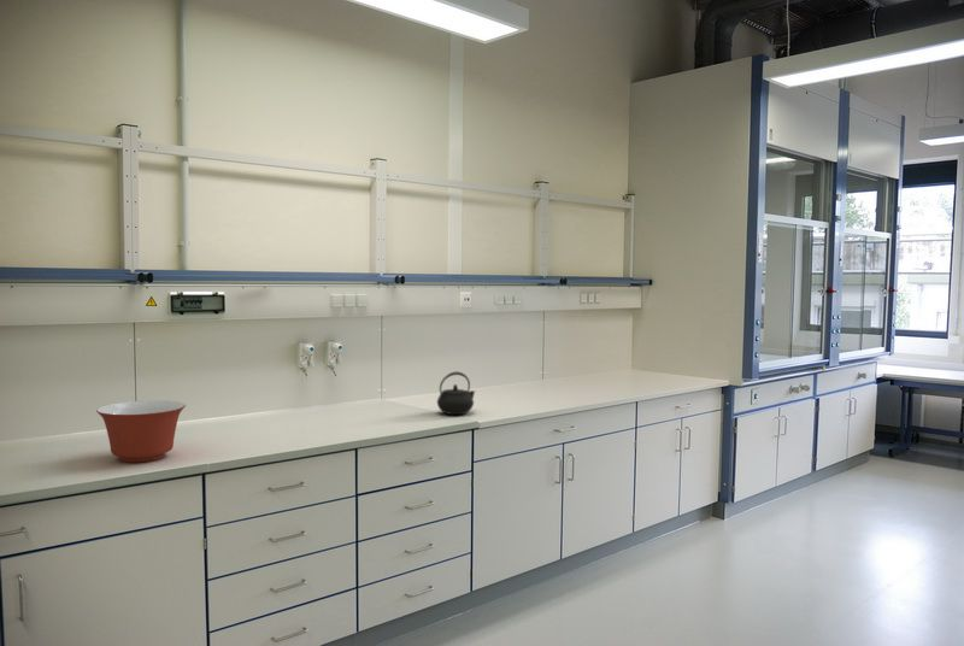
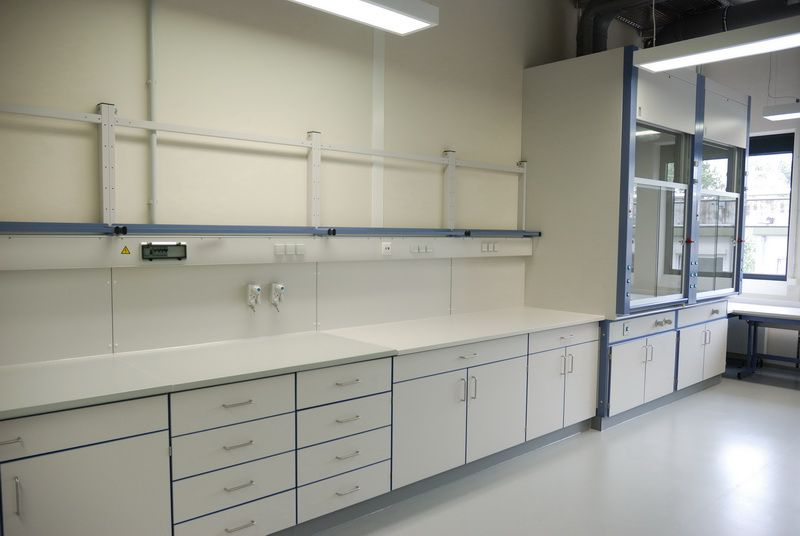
- mixing bowl (142, 431)
- kettle (457, 392)
